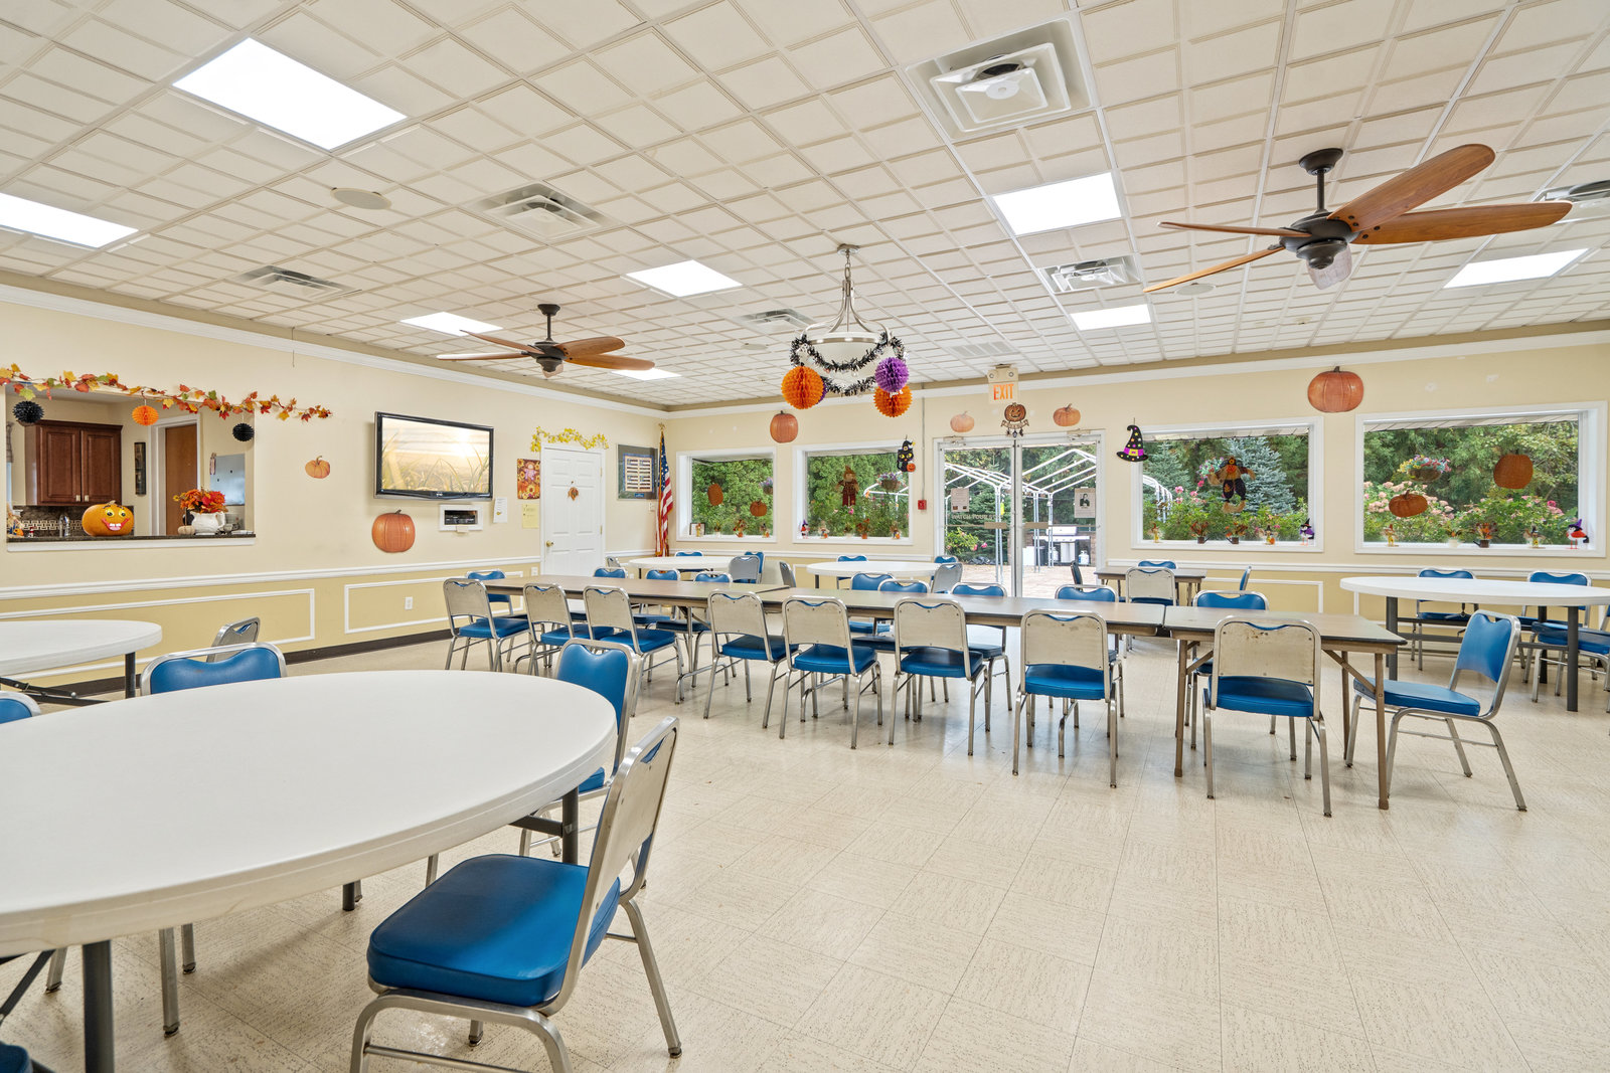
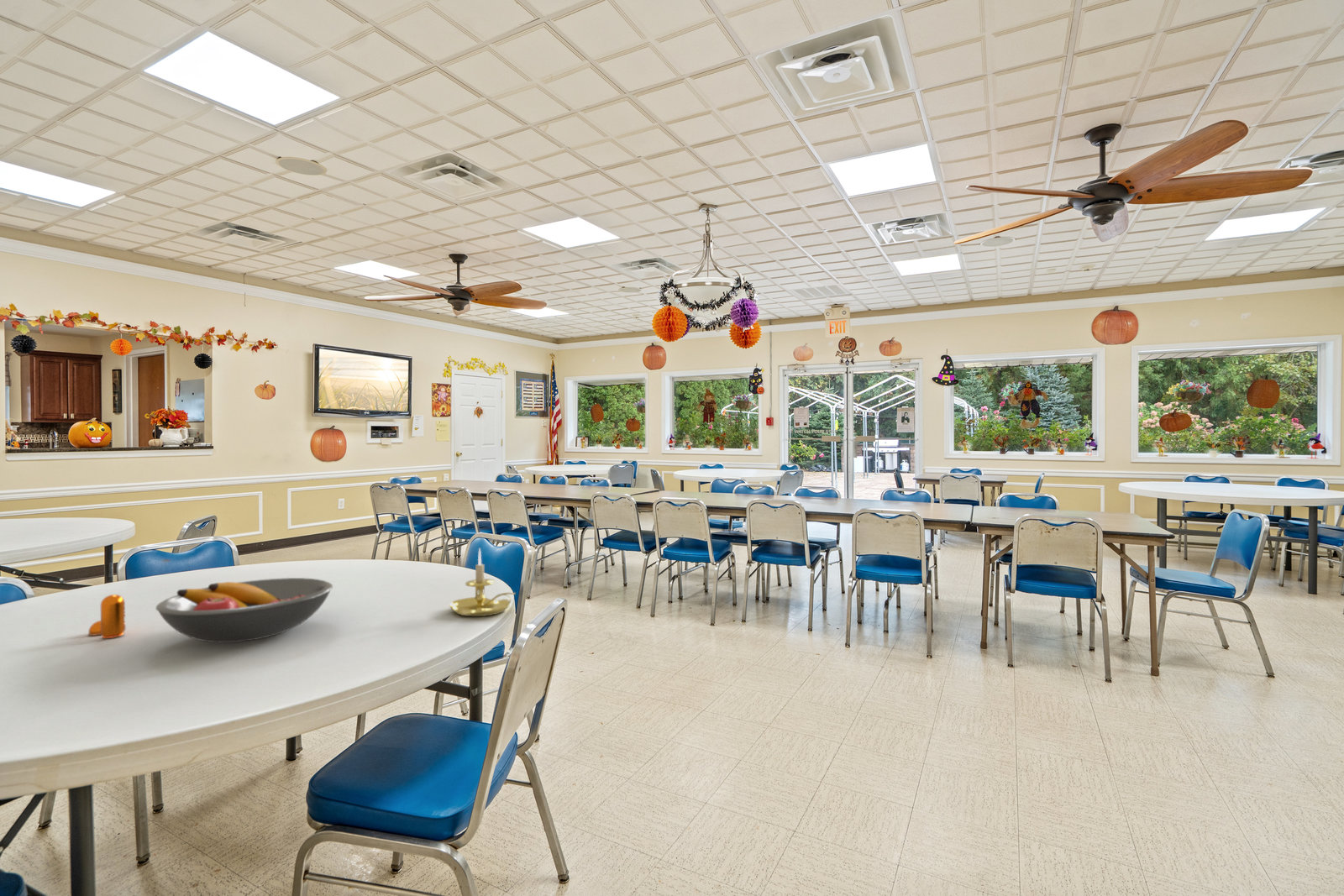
+ candle holder (484, 579)
+ fruit bowl (250, 608)
+ pepper shaker (107, 613)
